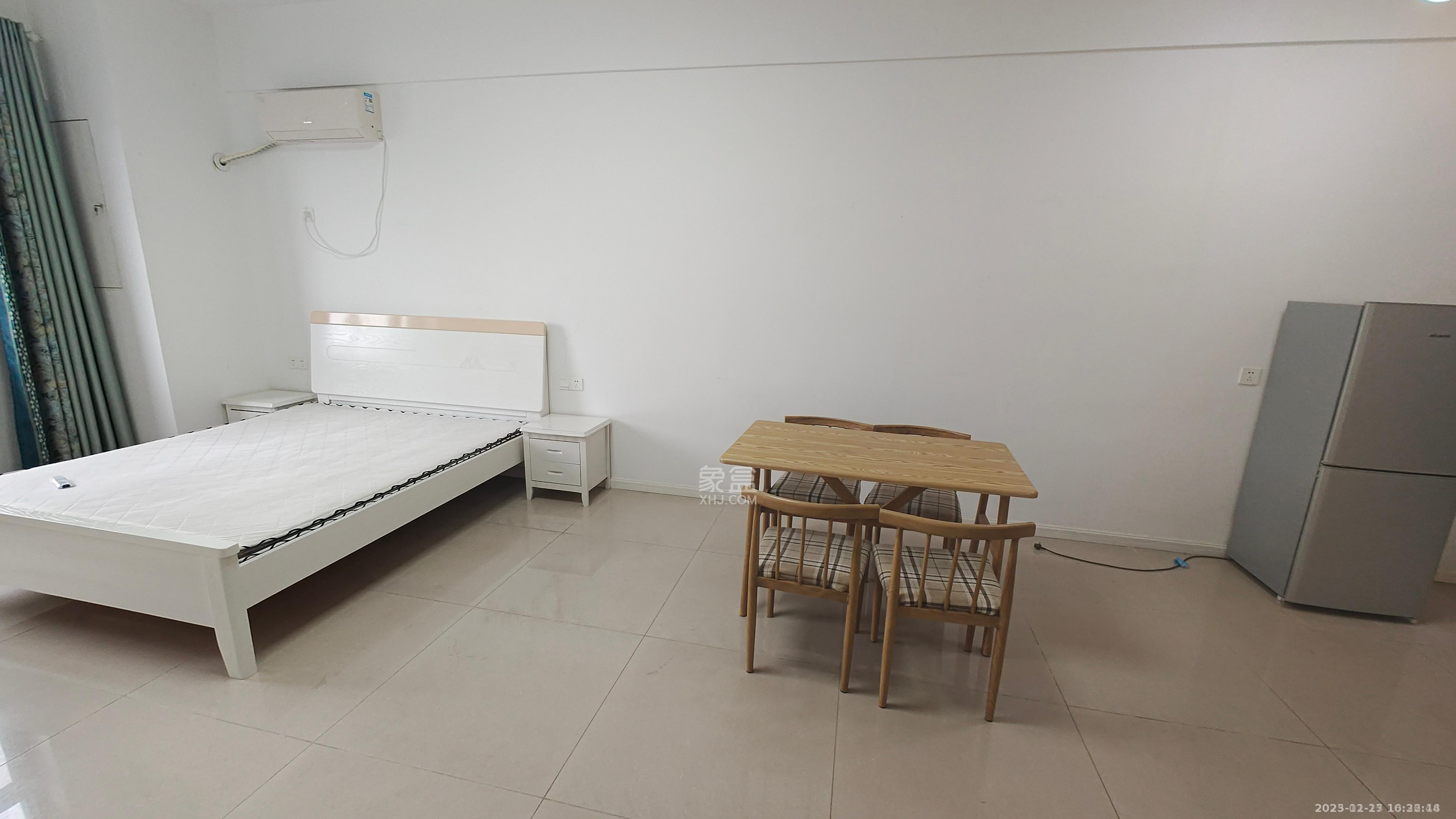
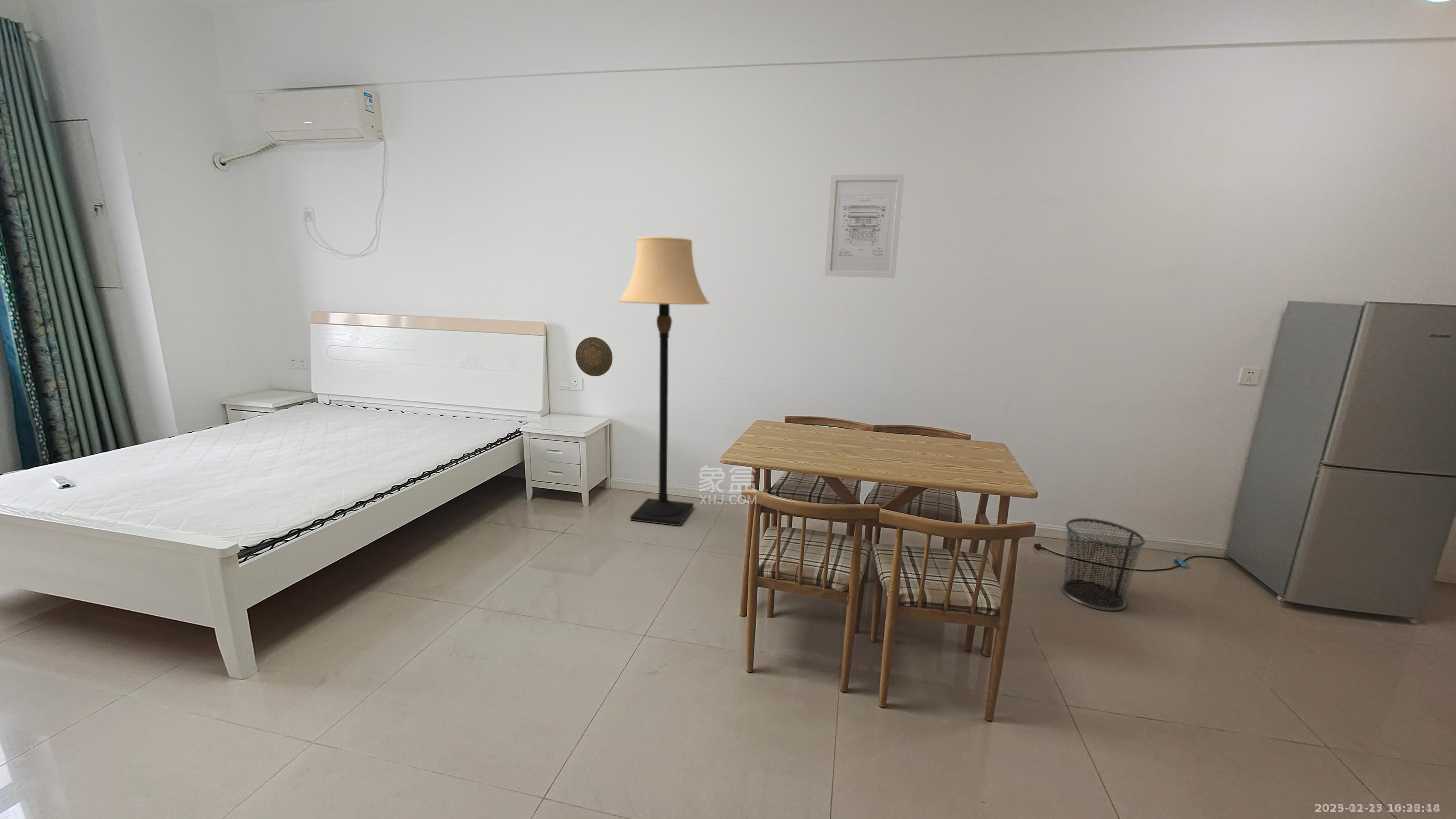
+ lamp (663, 383)
+ decorative plate (593, 357)
+ waste bin (1098, 564)
+ wall art (863, 227)
